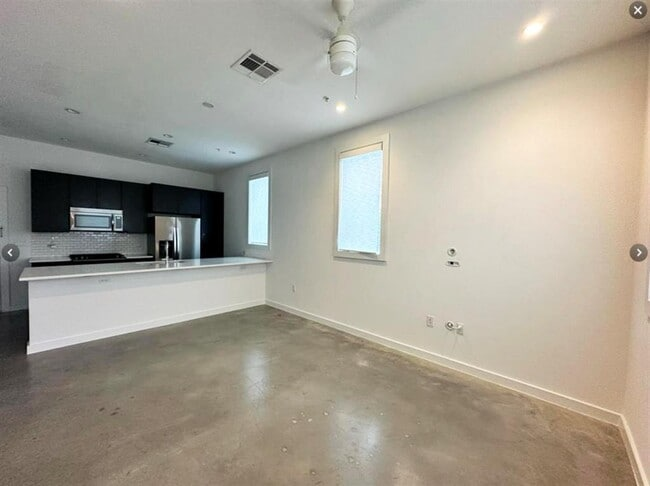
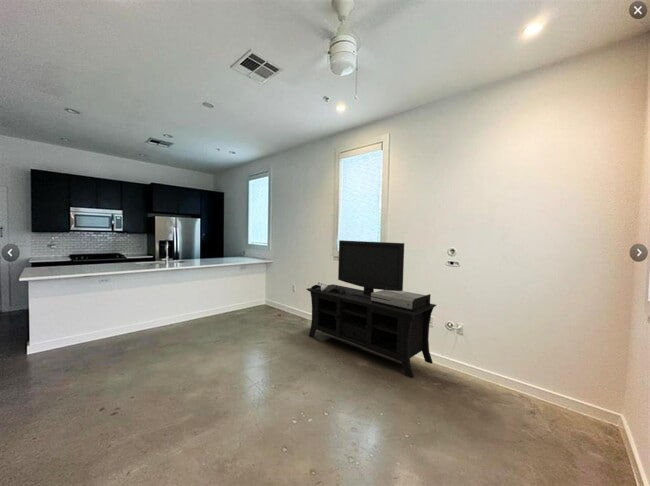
+ media console (364, 295)
